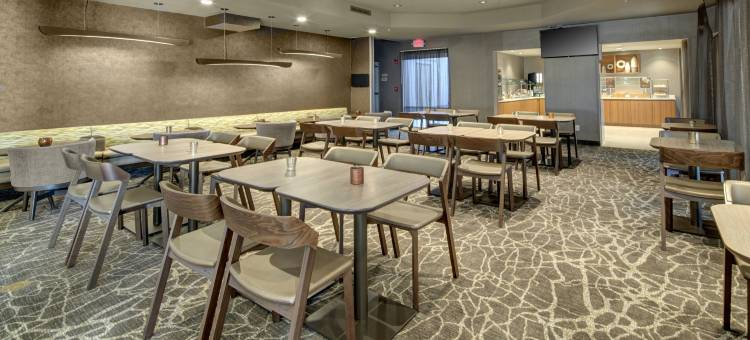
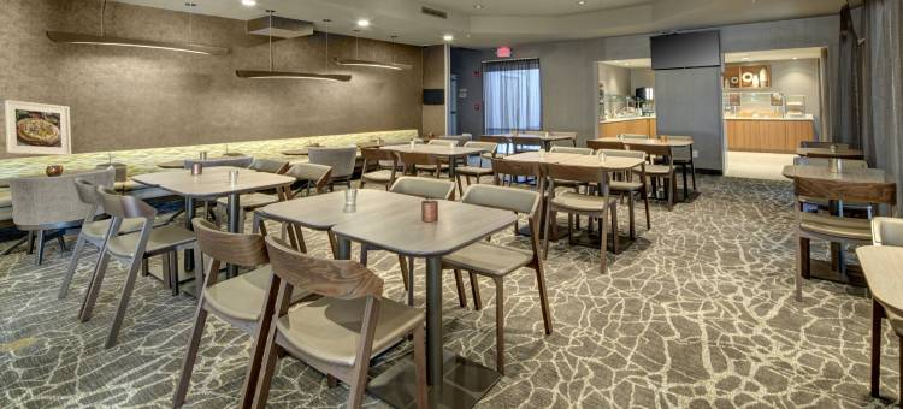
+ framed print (39, 129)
